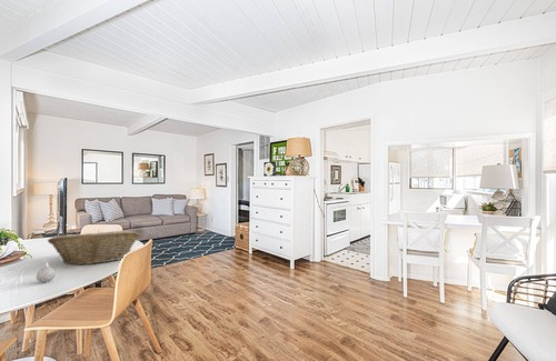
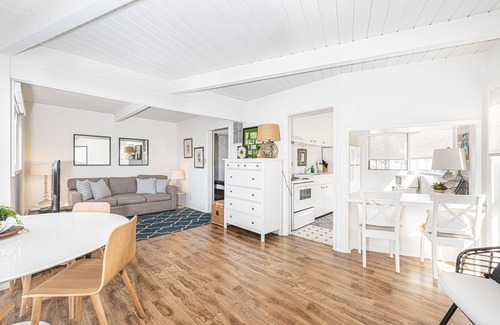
- vase (46, 271)
- fruit basket (97, 243)
